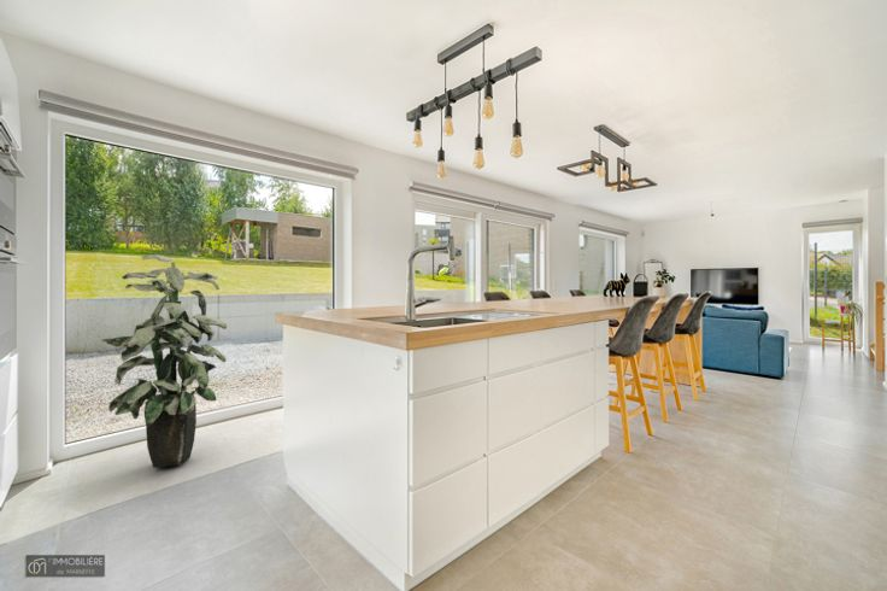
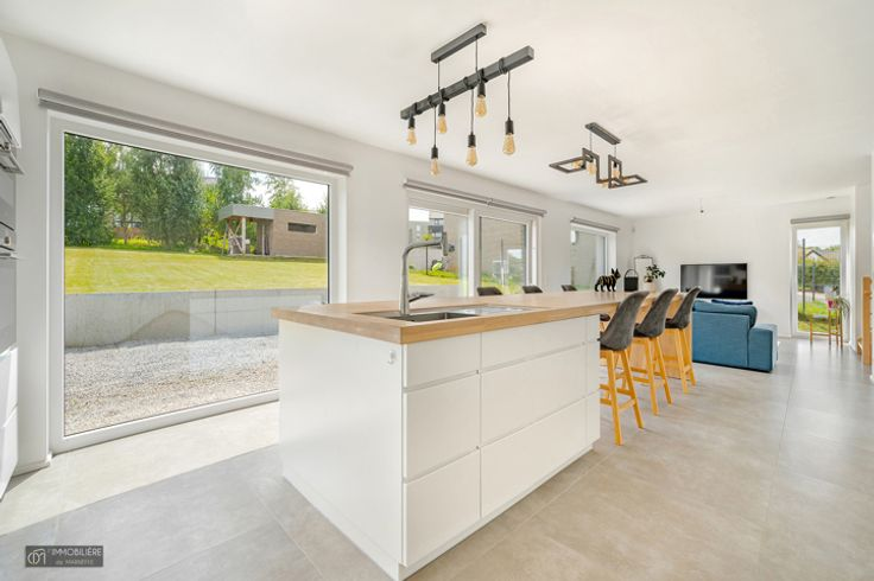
- indoor plant (166, 358)
